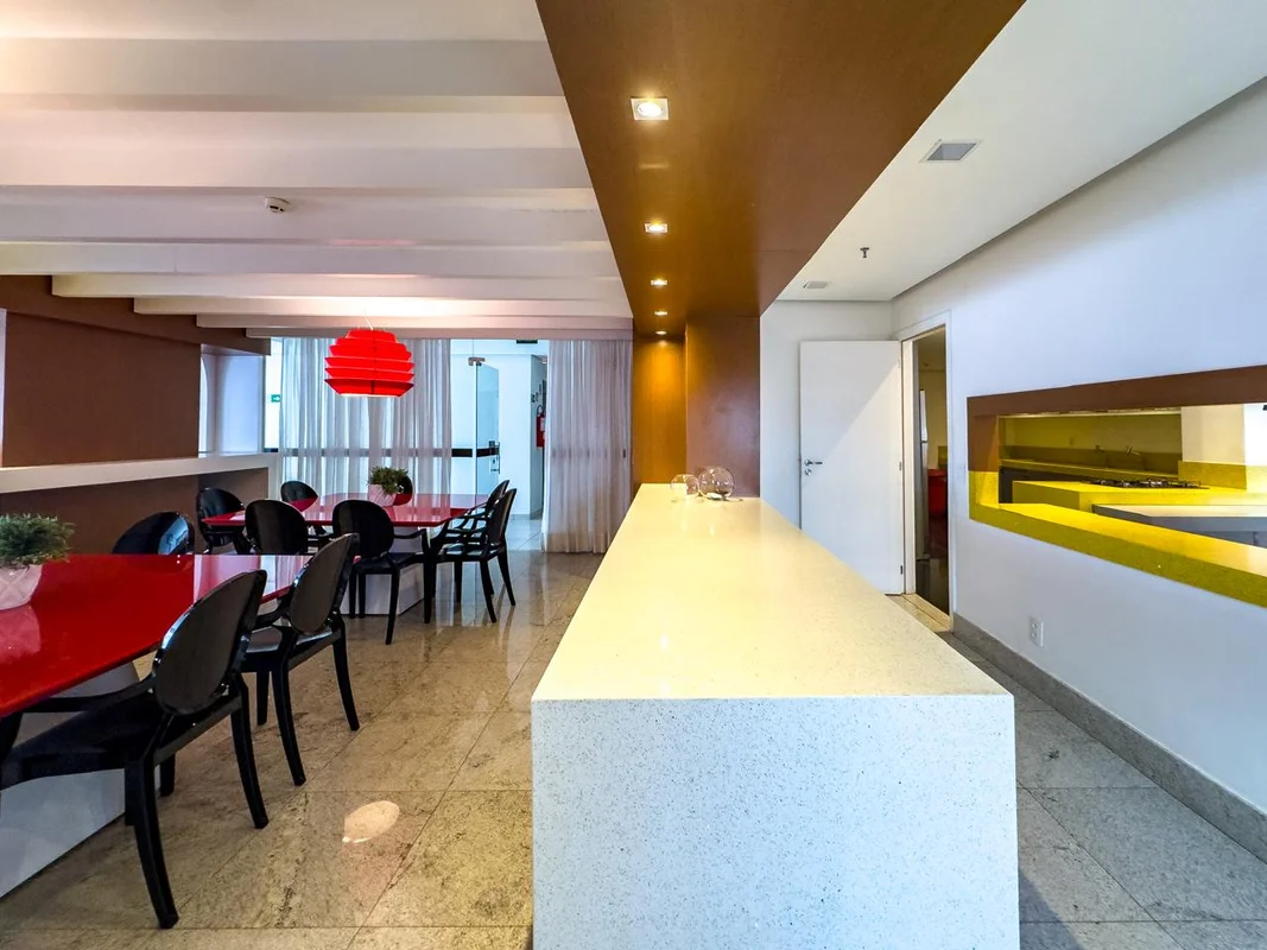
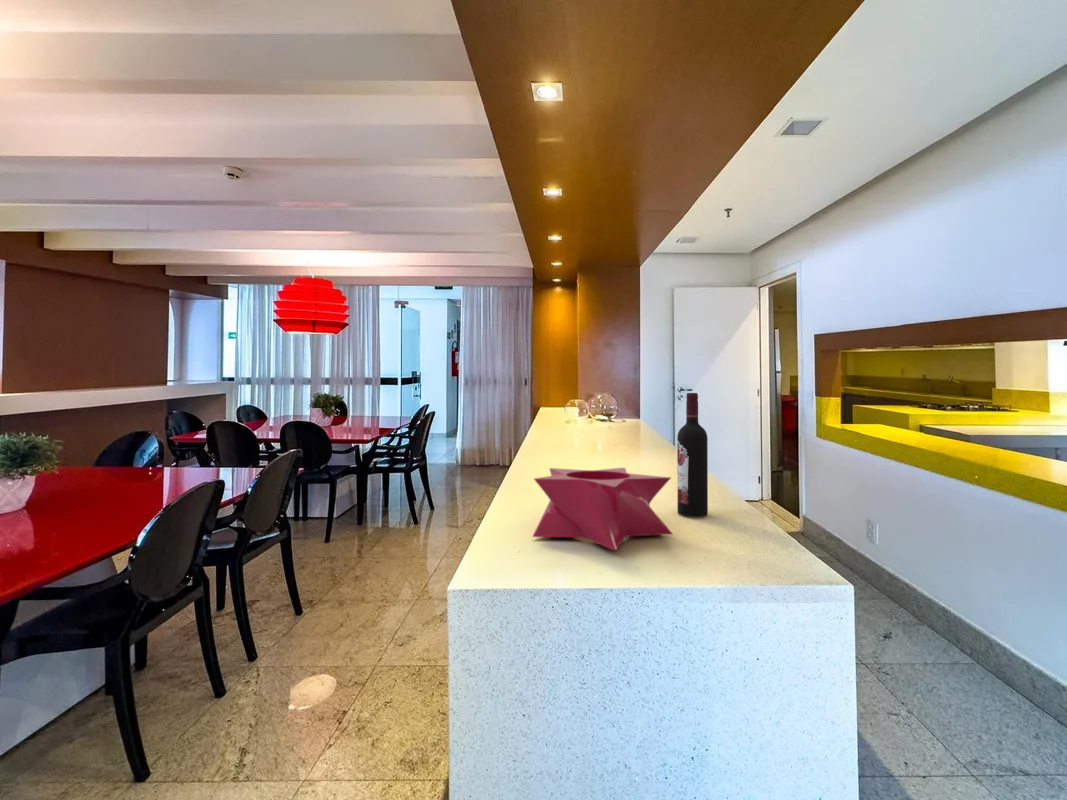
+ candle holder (592, 501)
+ wine bottle (692, 453)
